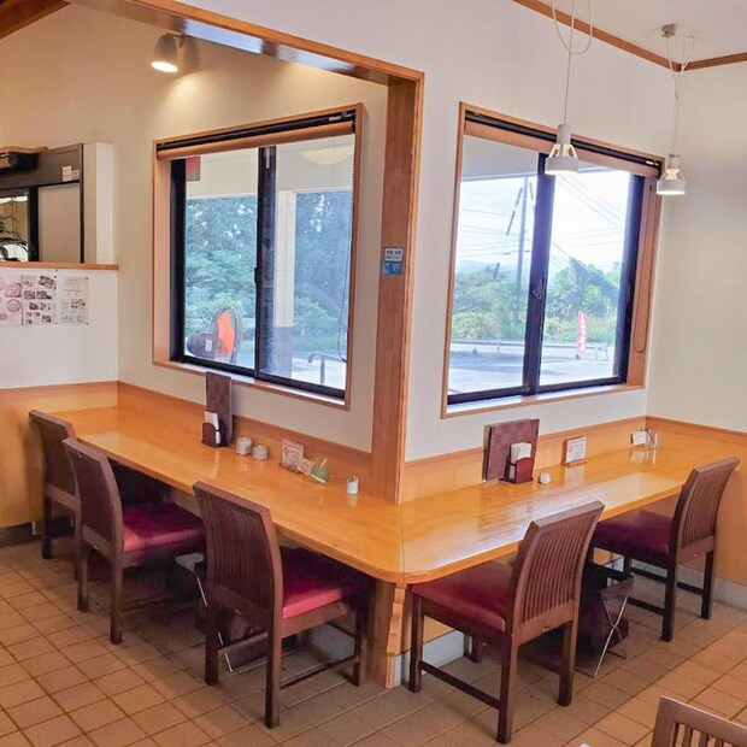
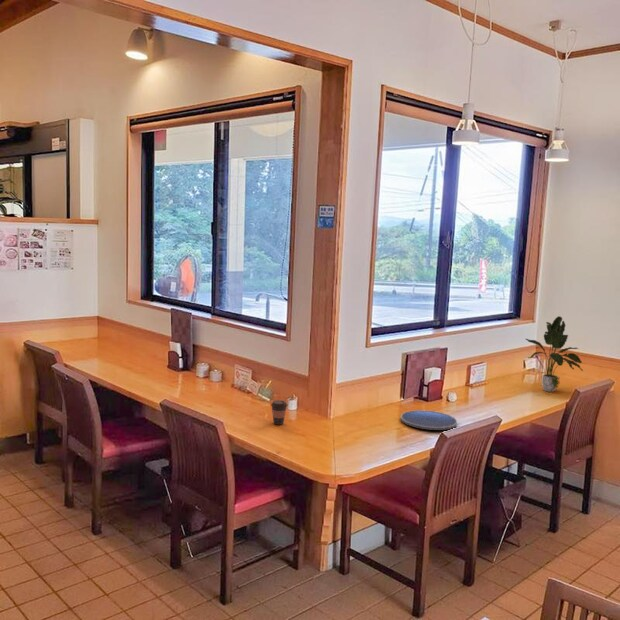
+ coffee cup (278, 412)
+ potted plant (553, 354)
+ plate (428, 420)
